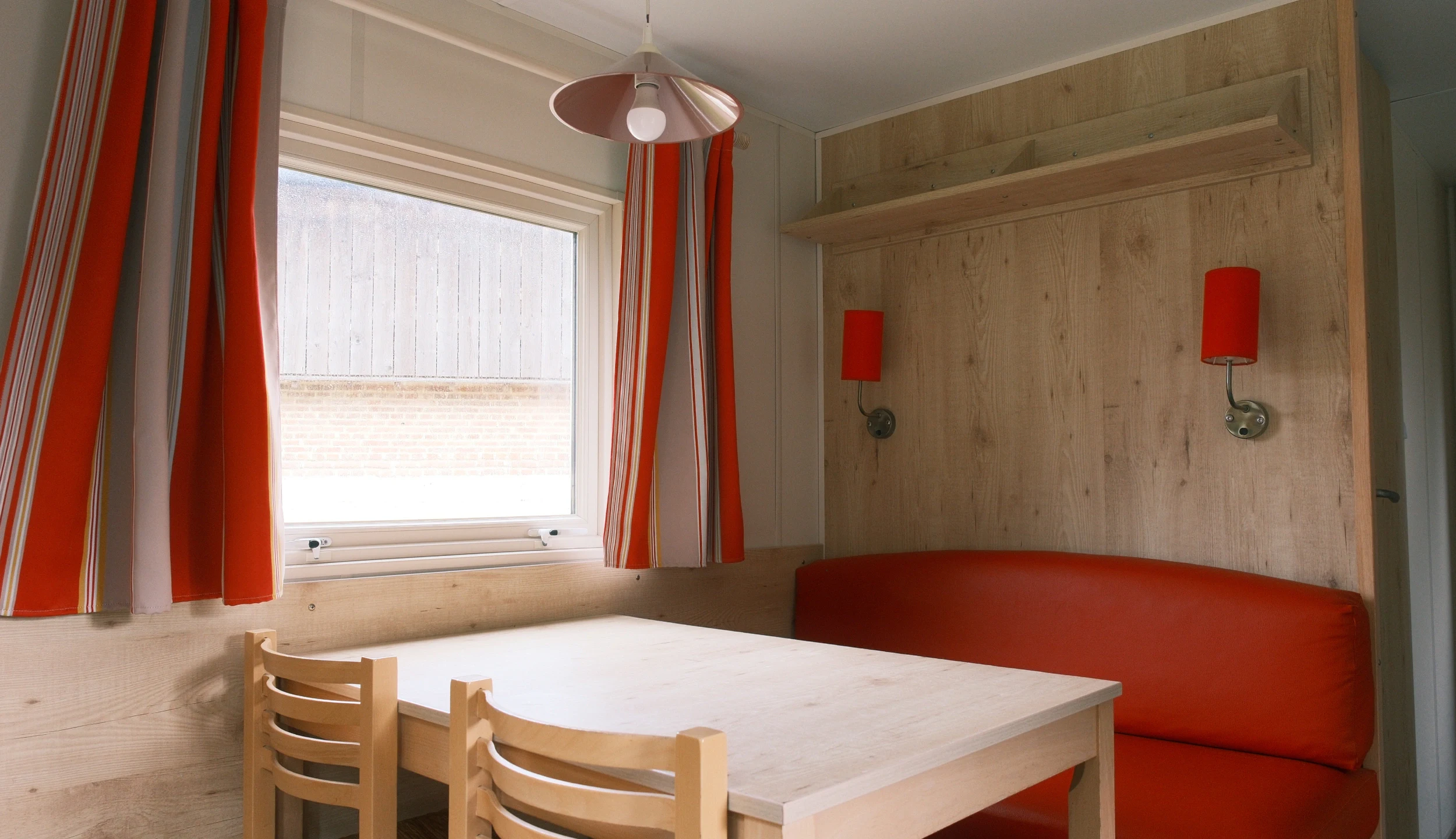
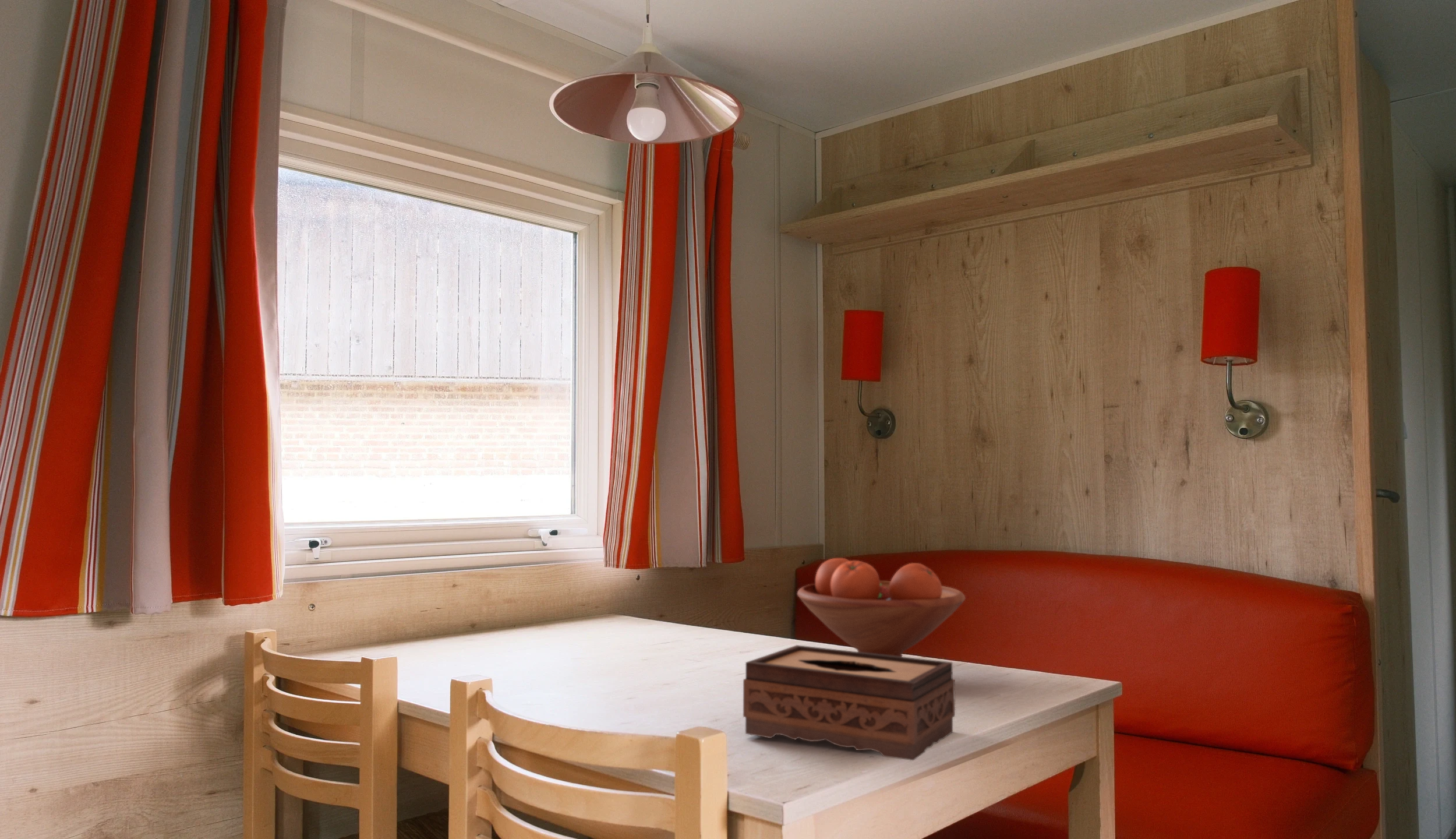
+ fruit bowl (880, 618)
+ tissue box (849, 697)
